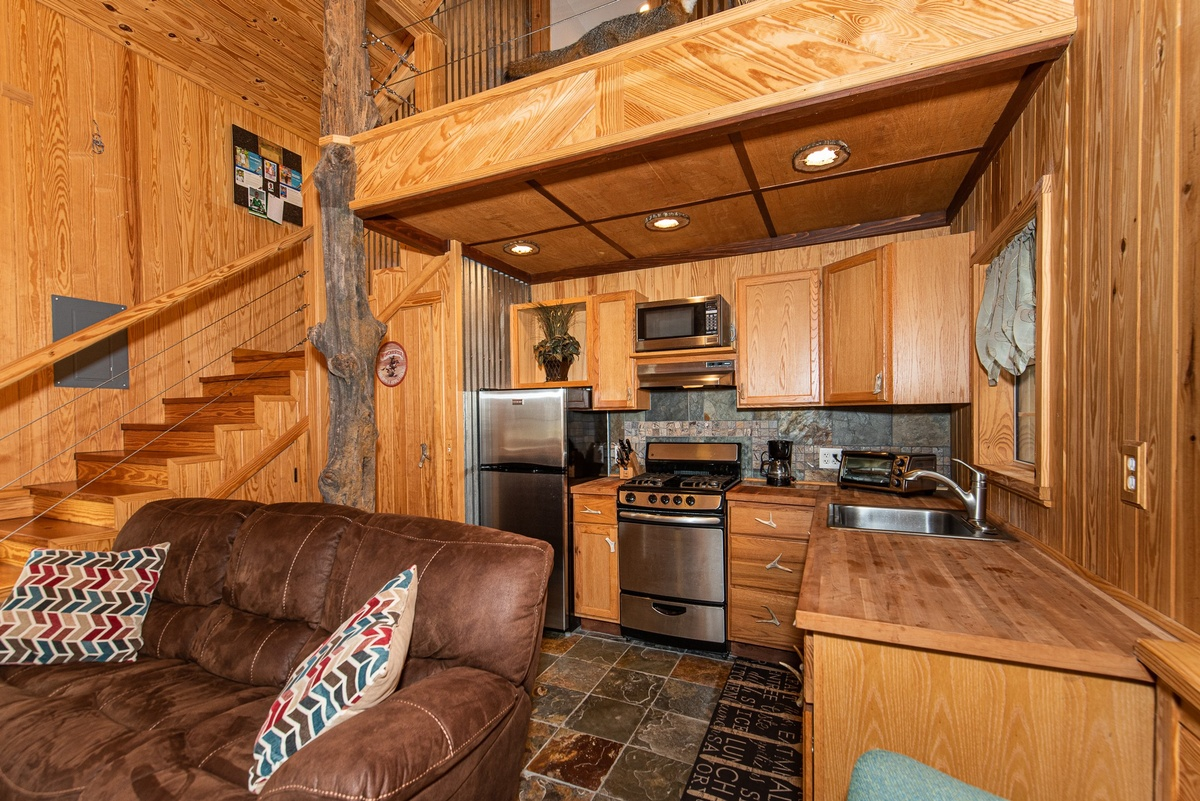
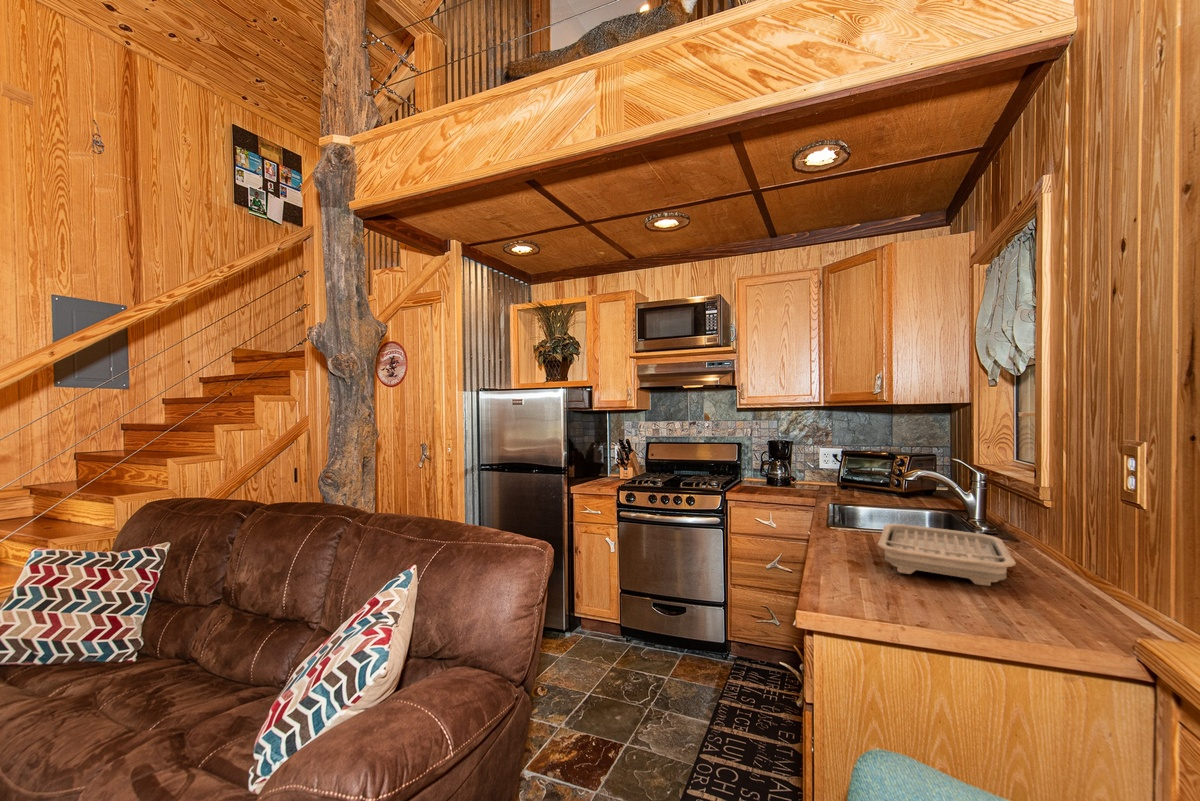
+ dish rack (941, 553)
